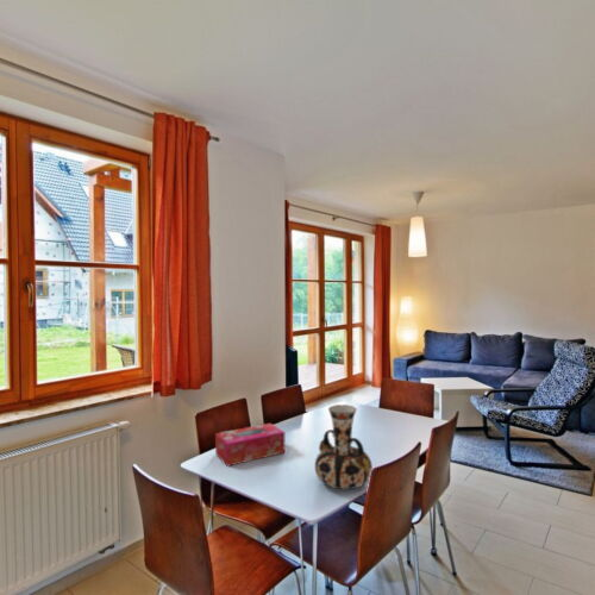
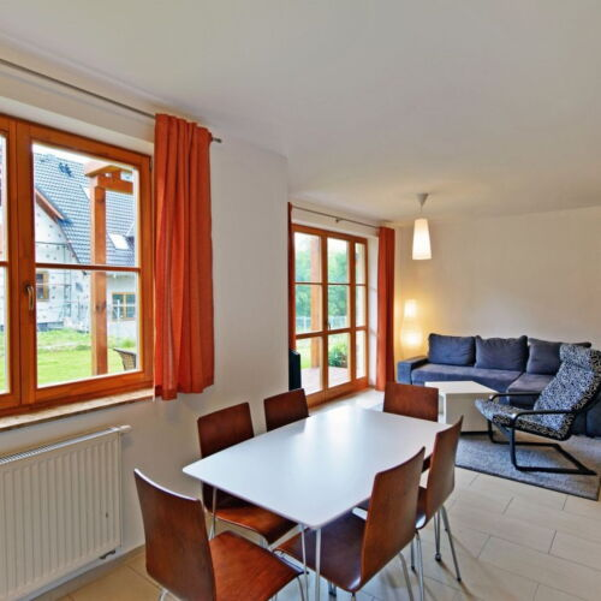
- tissue box (250, 443)
- vase (343, 445)
